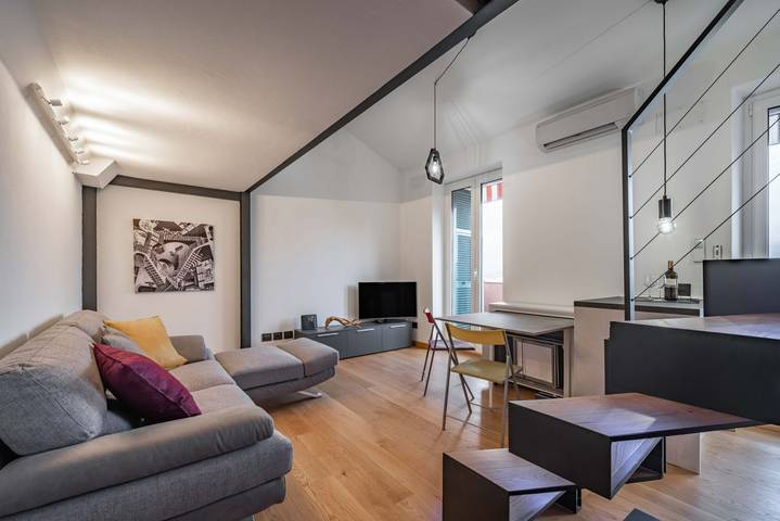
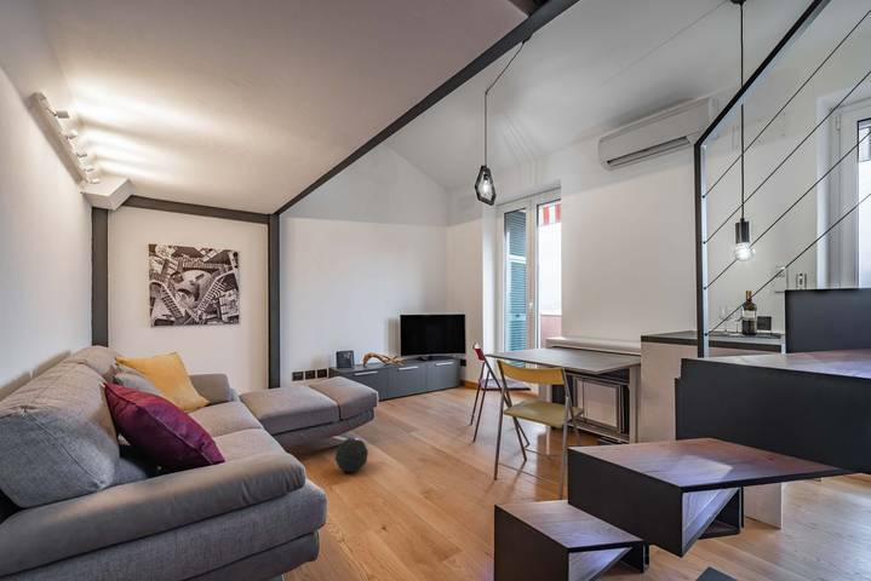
+ ball (351, 455)
